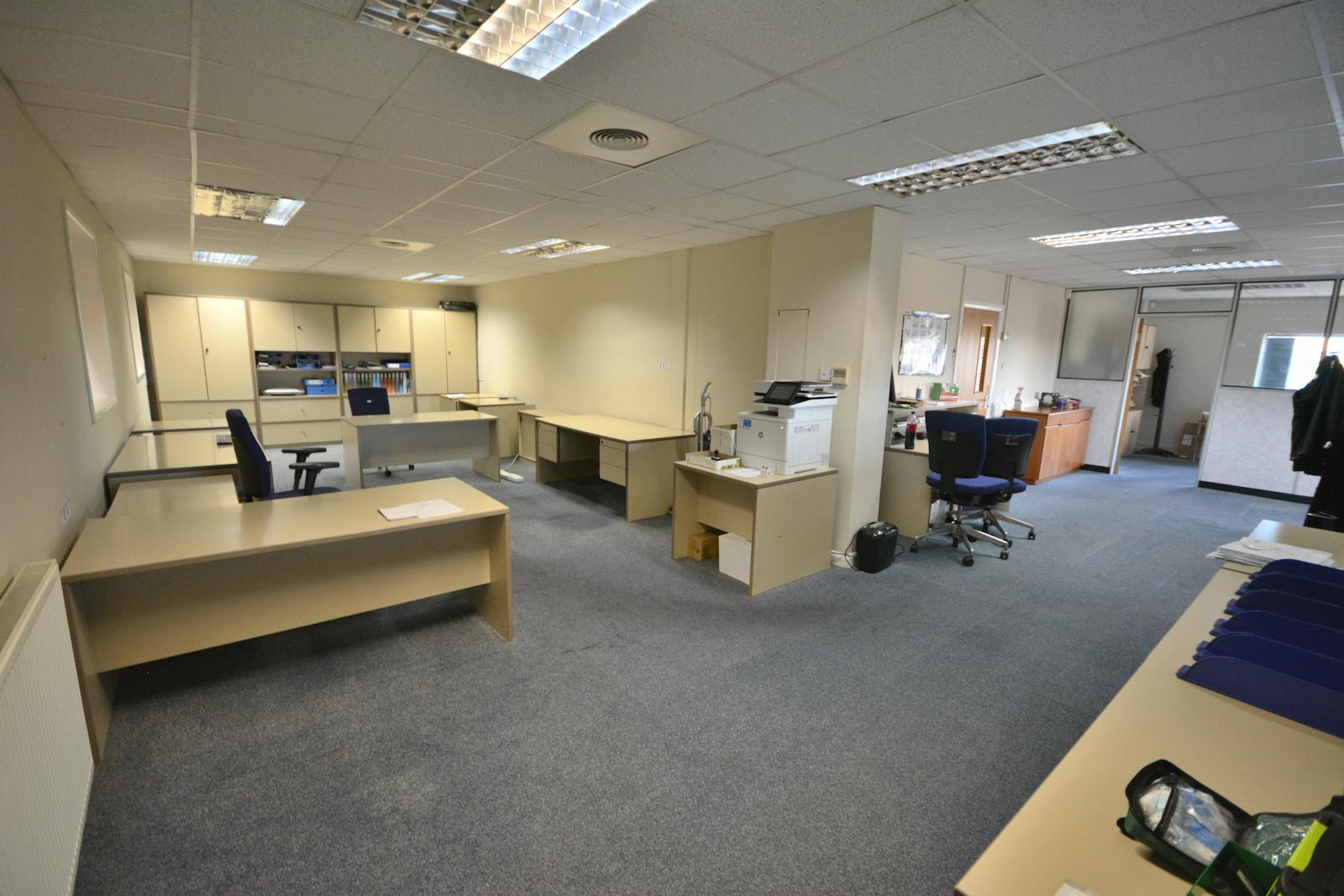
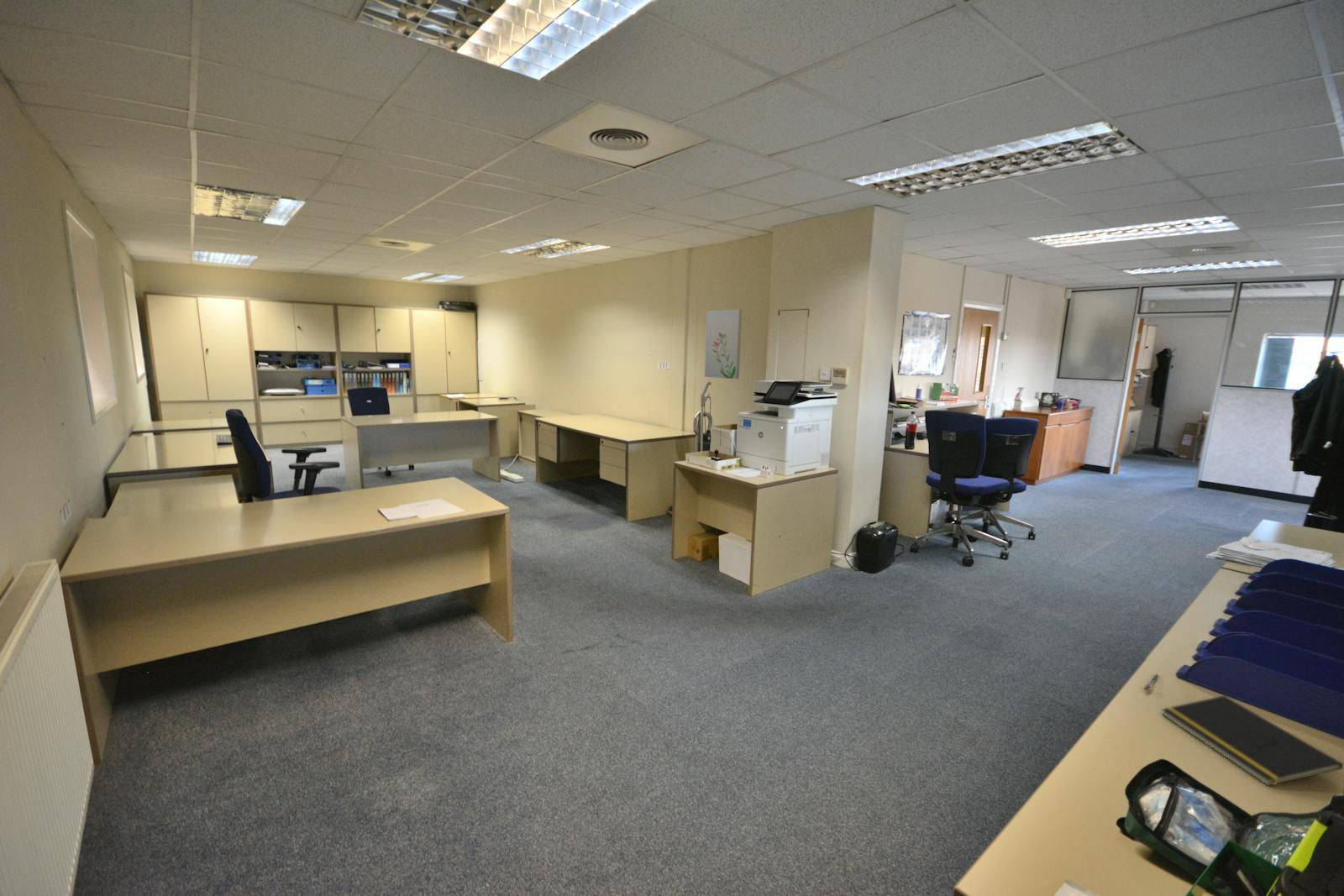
+ wall art (722, 344)
+ notepad (1244, 736)
+ pen (1151, 681)
